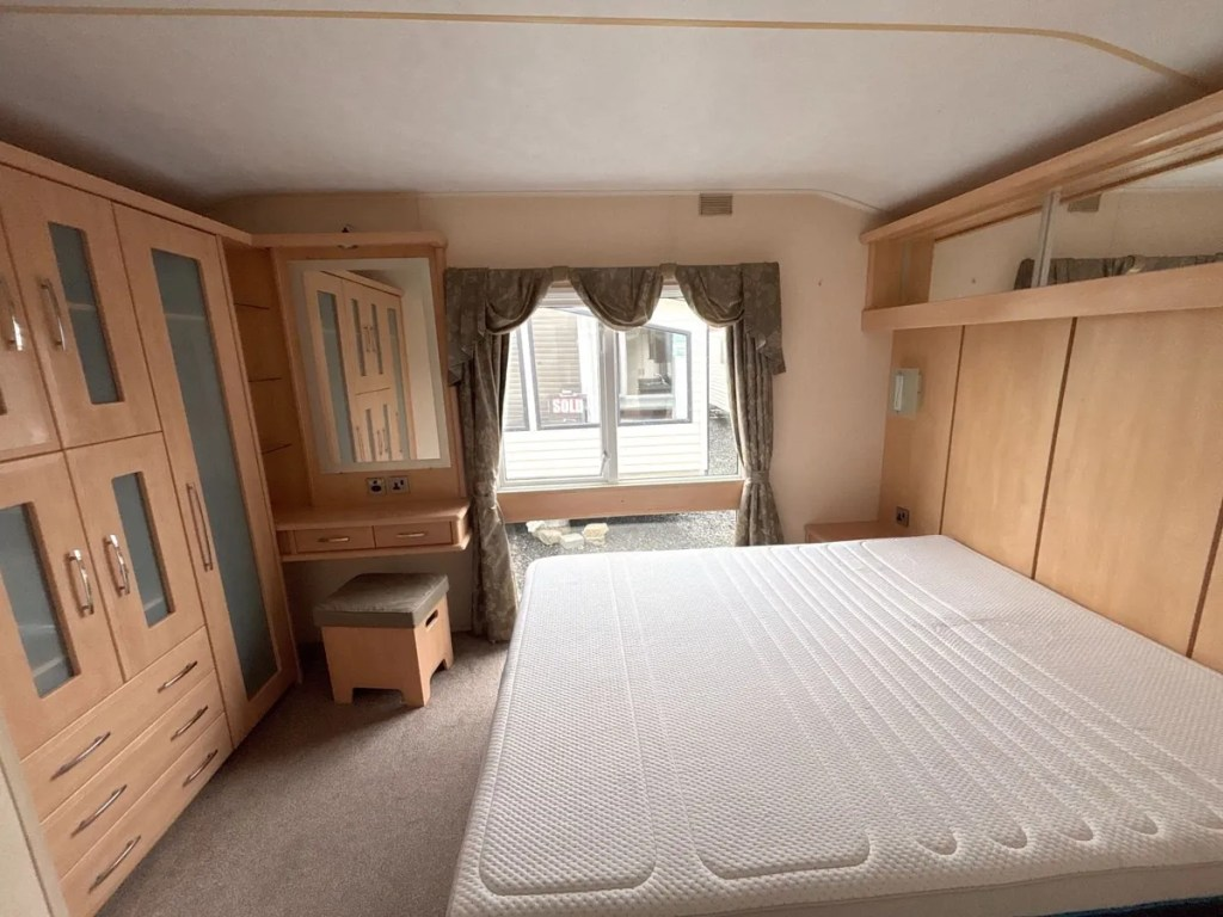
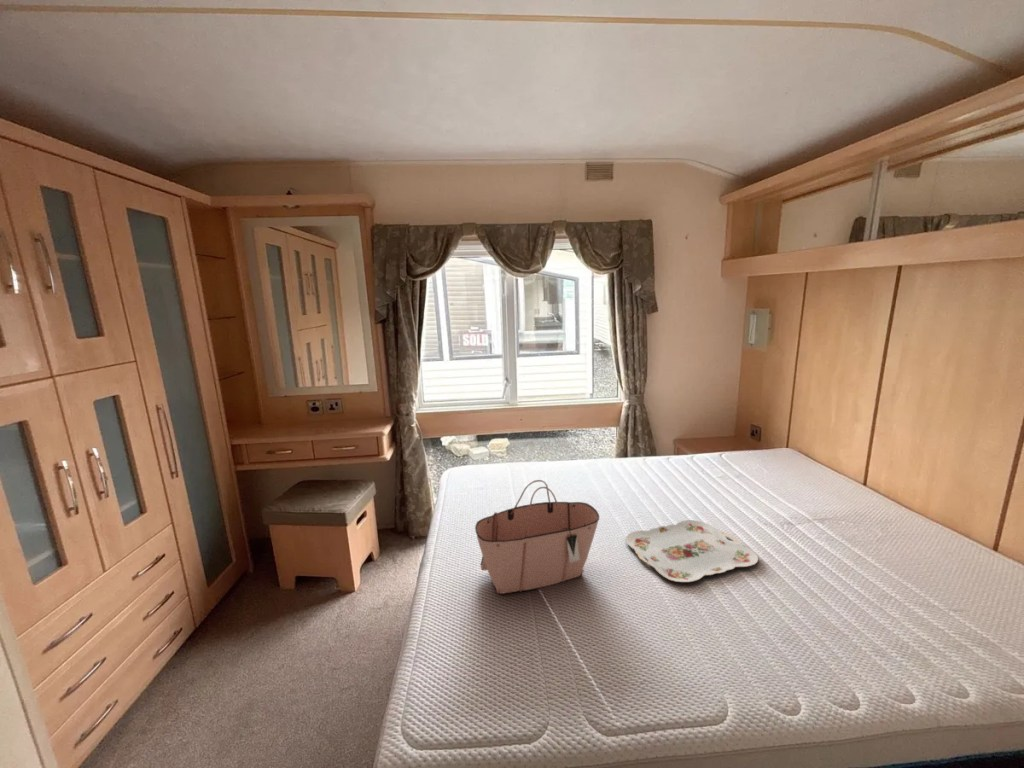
+ tote bag (537, 531)
+ serving tray (688, 548)
